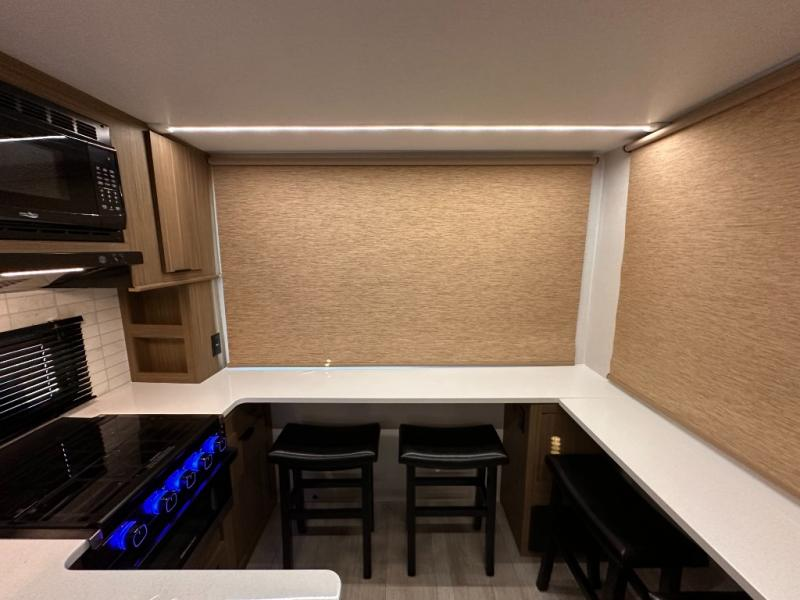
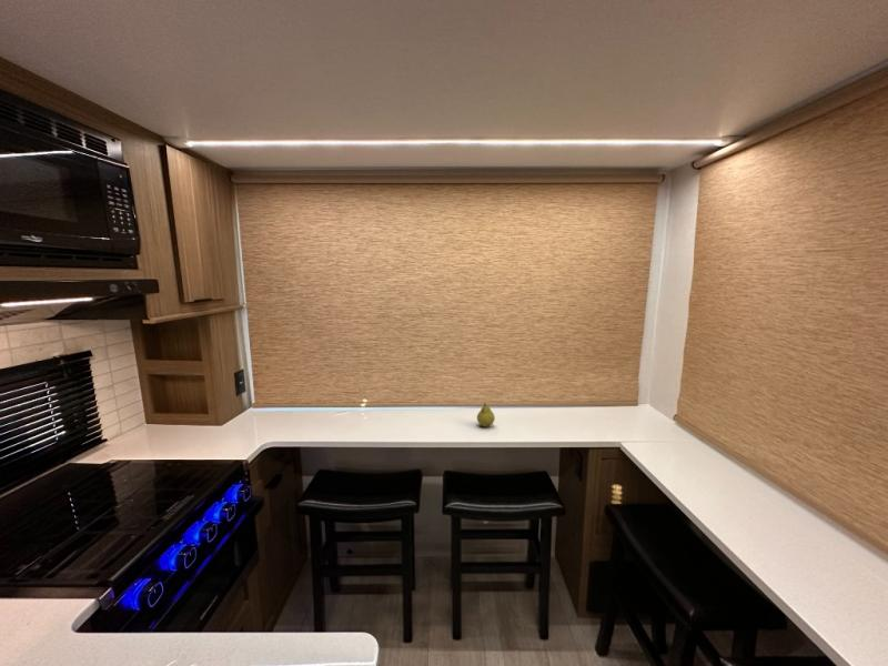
+ fruit (485, 413)
